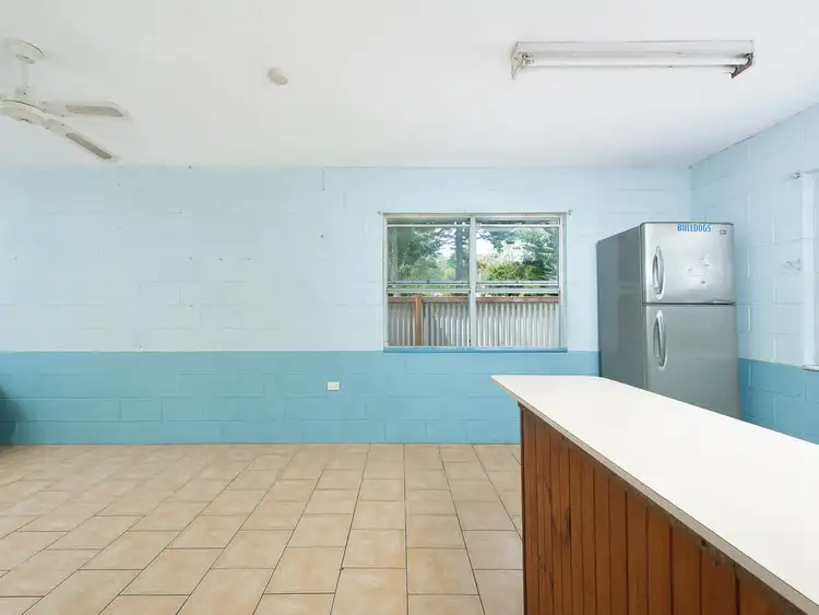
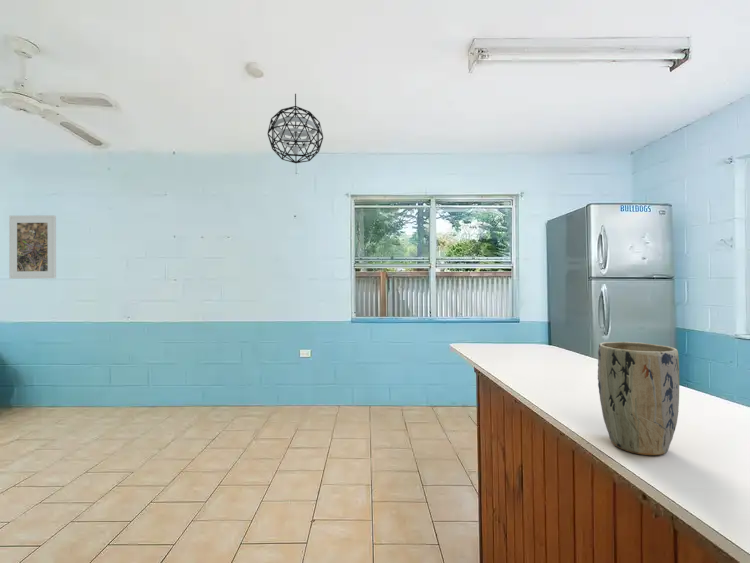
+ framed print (32, 247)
+ plant pot (636, 395)
+ pendant light (295, 128)
